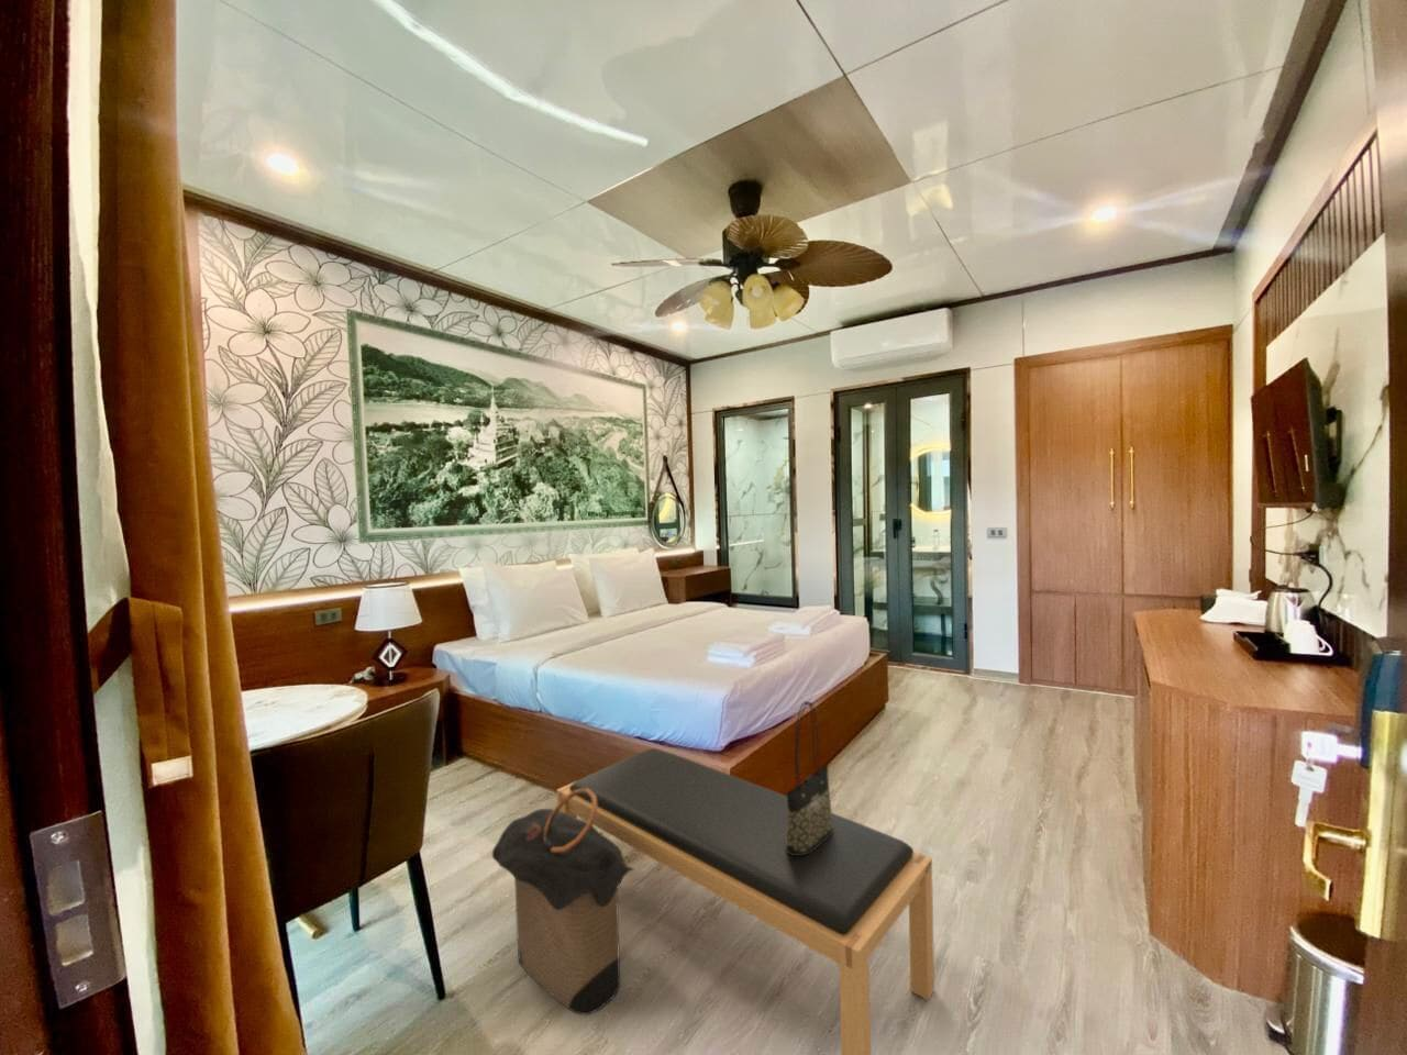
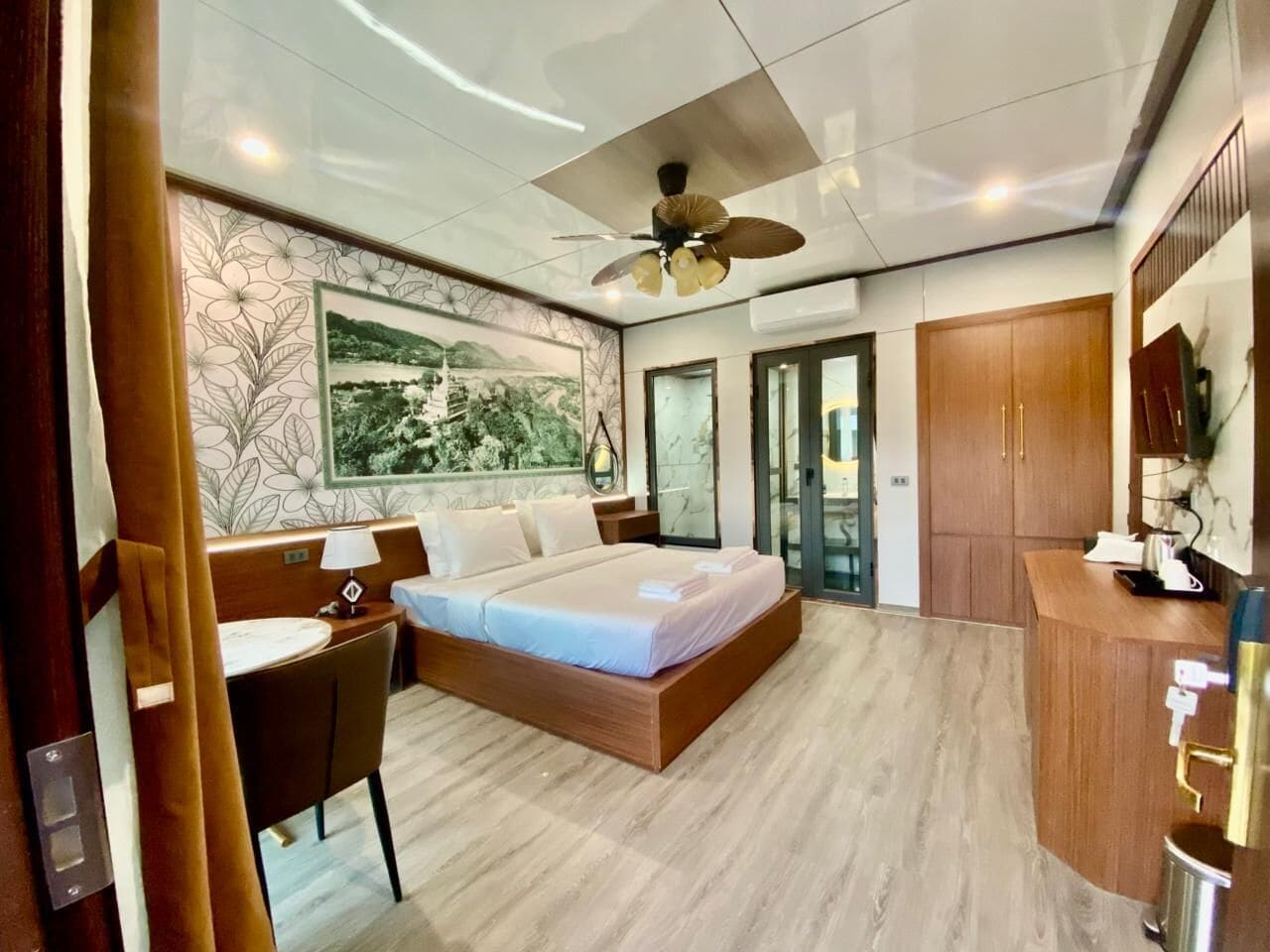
- tote bag (811, 775)
- laundry hamper (558, 881)
- bench (721, 869)
